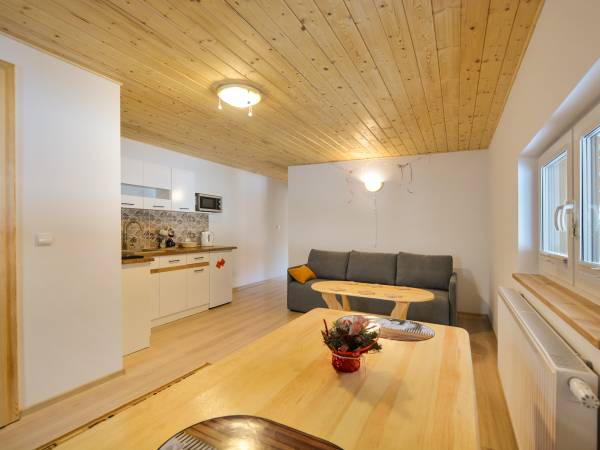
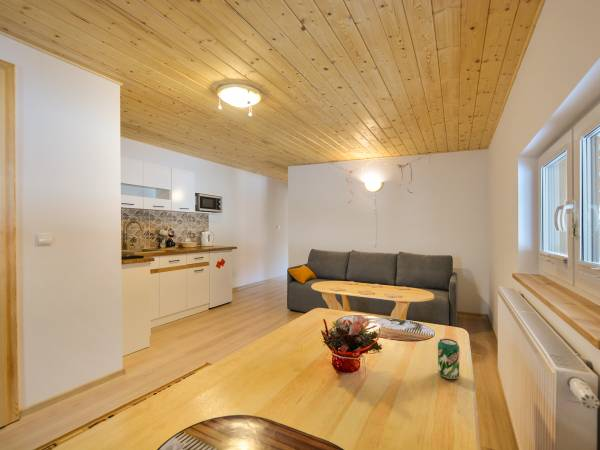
+ beverage can (448, 358)
